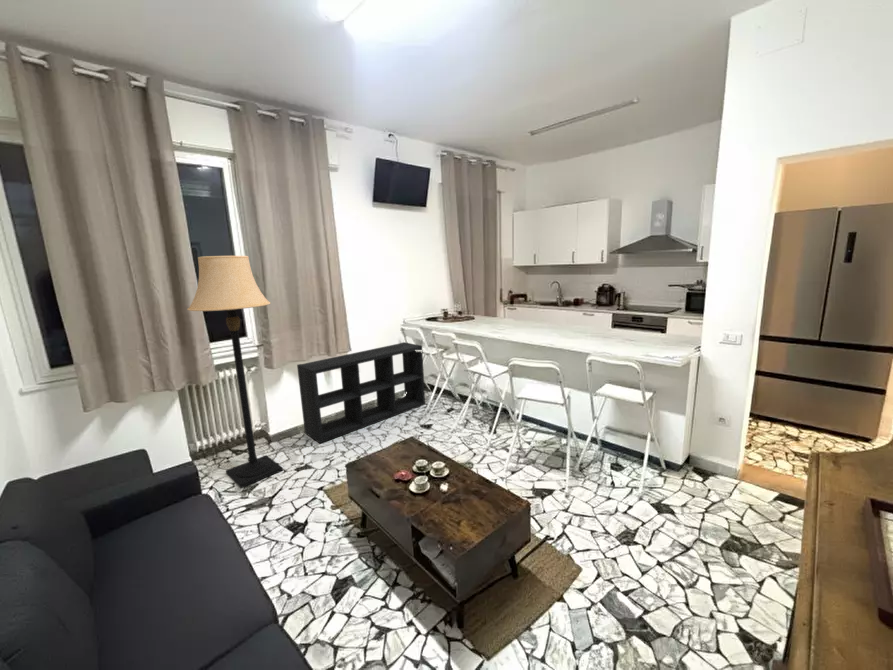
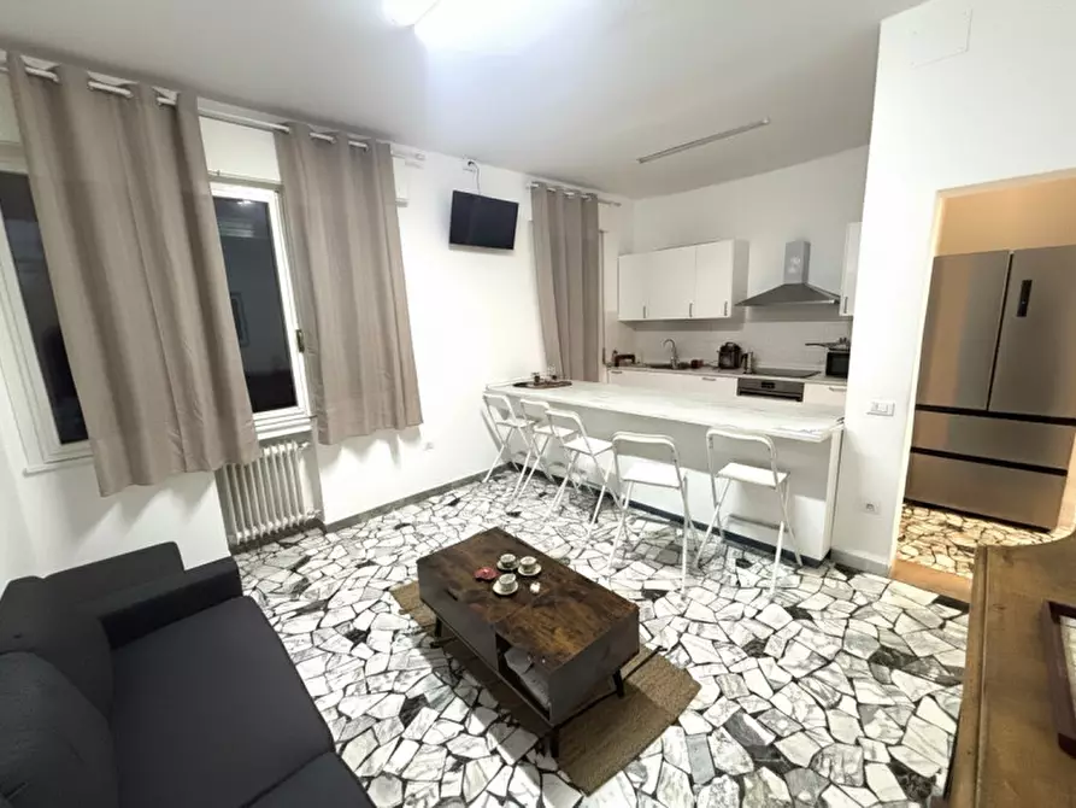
- lamp (240, 370)
- bookshelf (367, 386)
